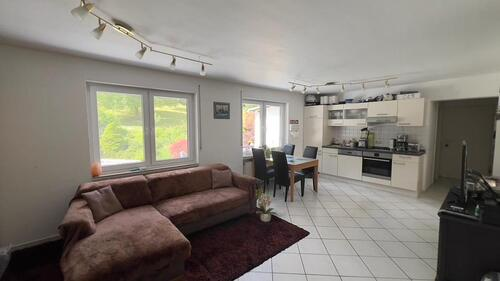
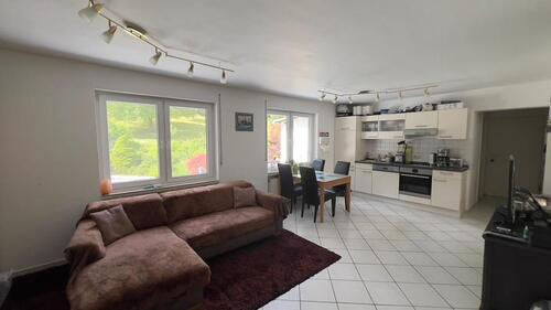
- potted plant (263, 205)
